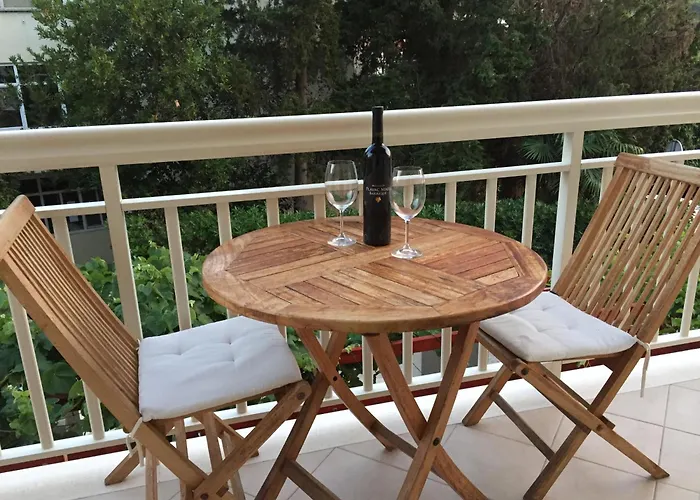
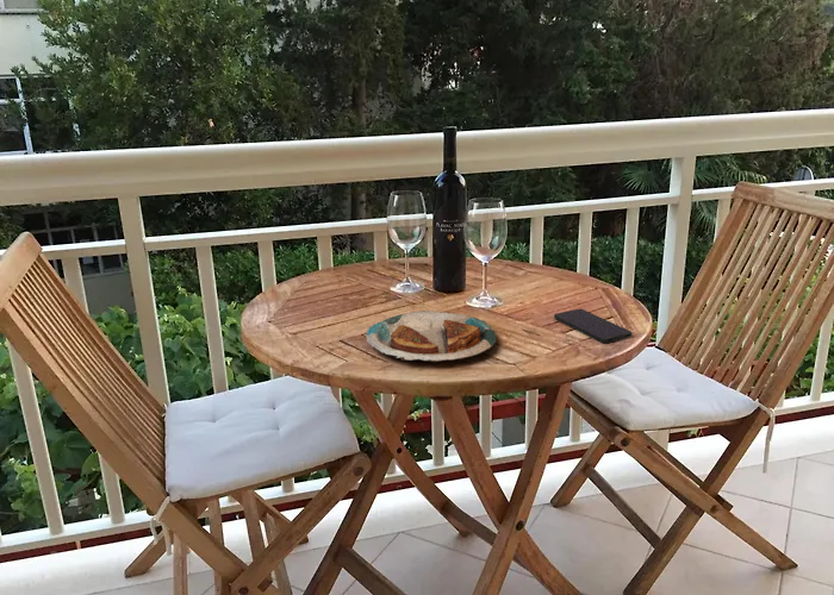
+ plate (432, 334)
+ smartphone (591, 325)
